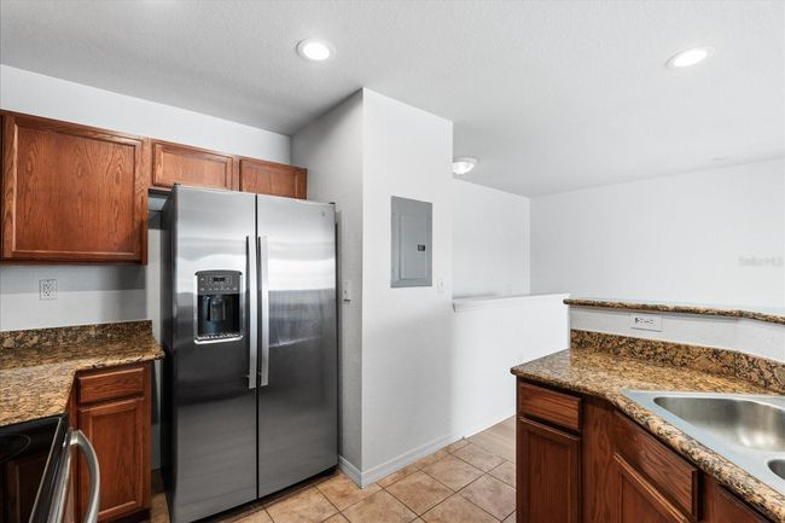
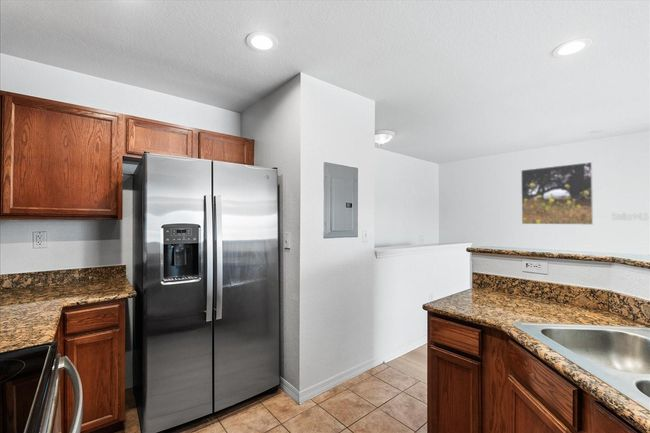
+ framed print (554, 195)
